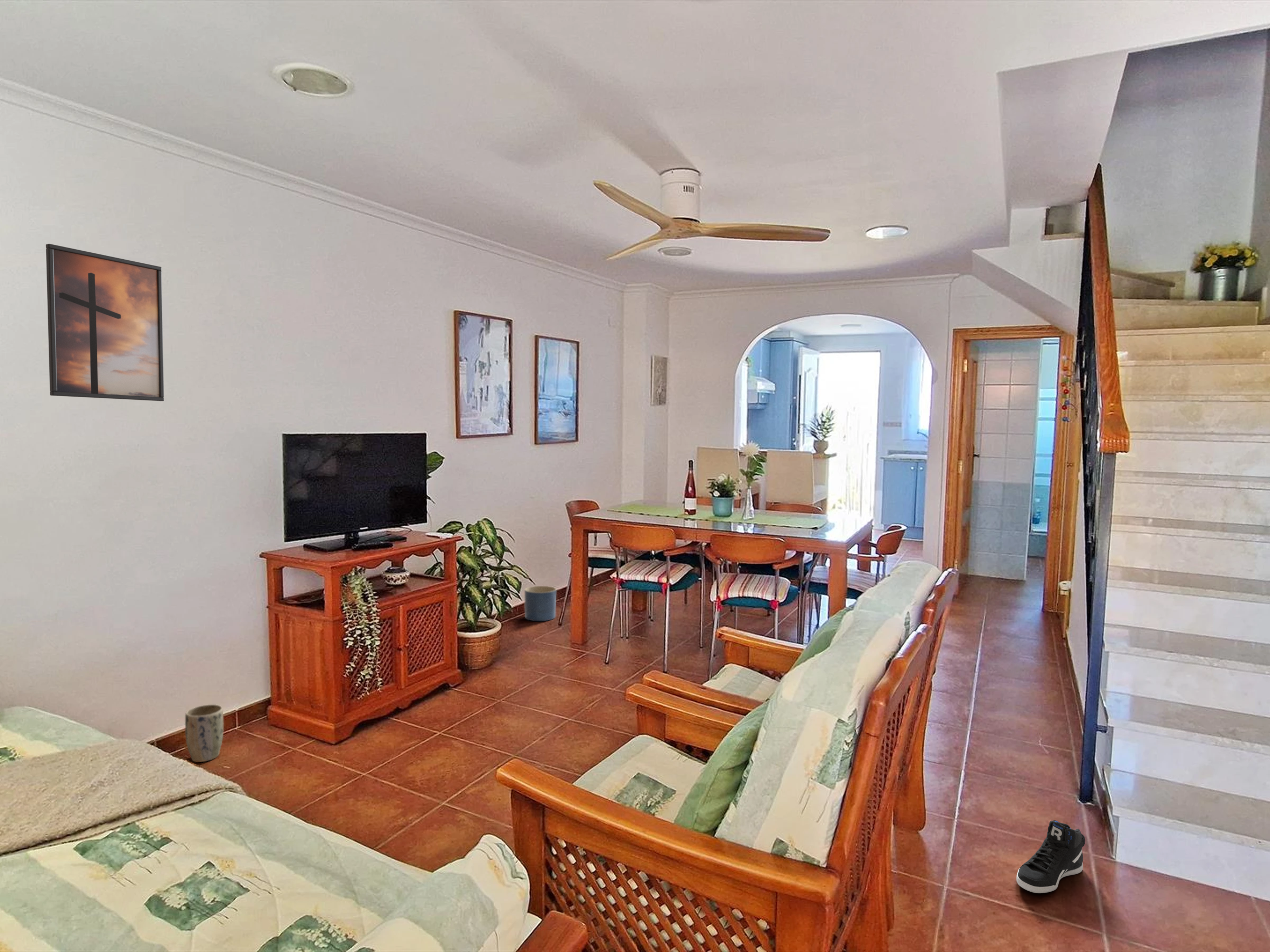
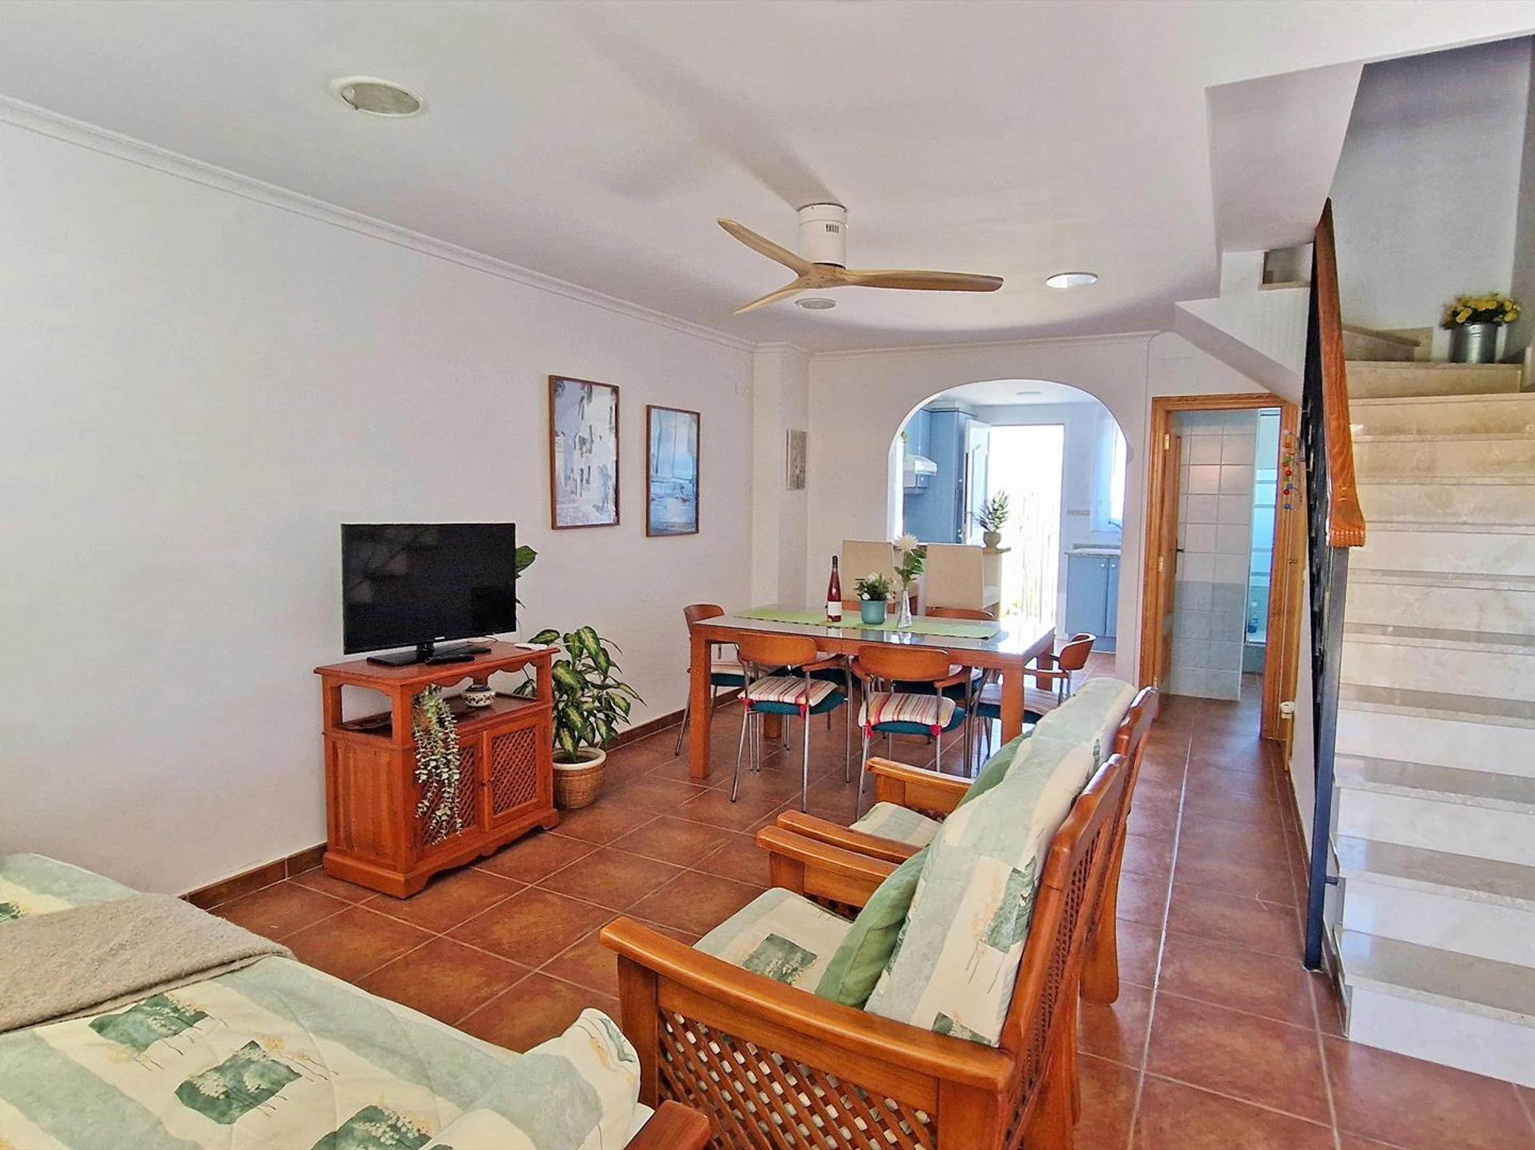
- plant pot (204, 734)
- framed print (108, 327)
- sneaker (1048, 850)
- planter (540, 603)
